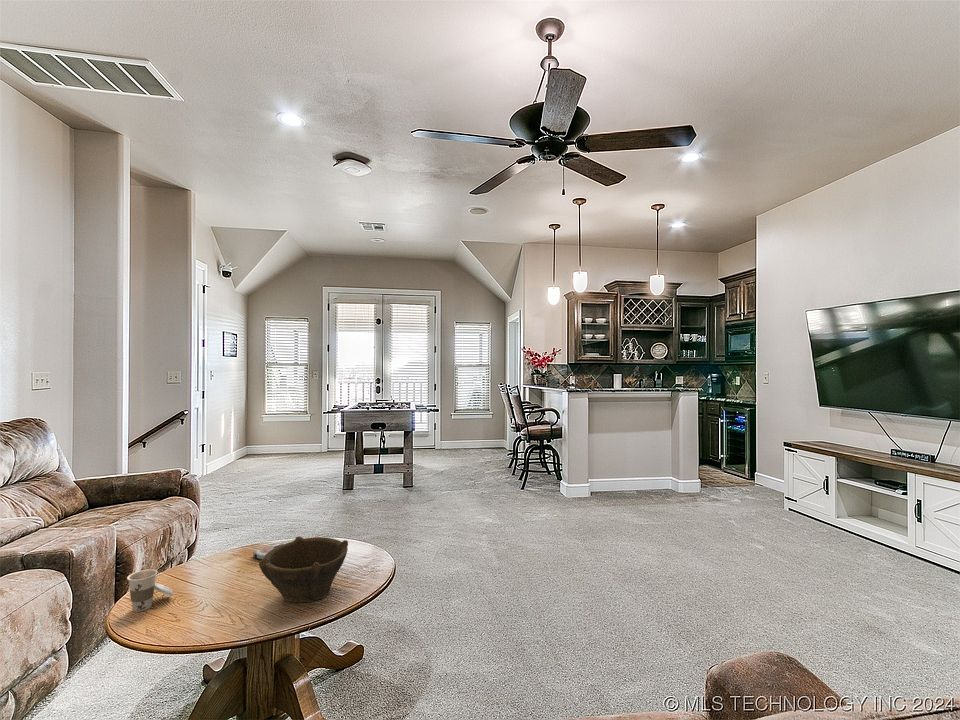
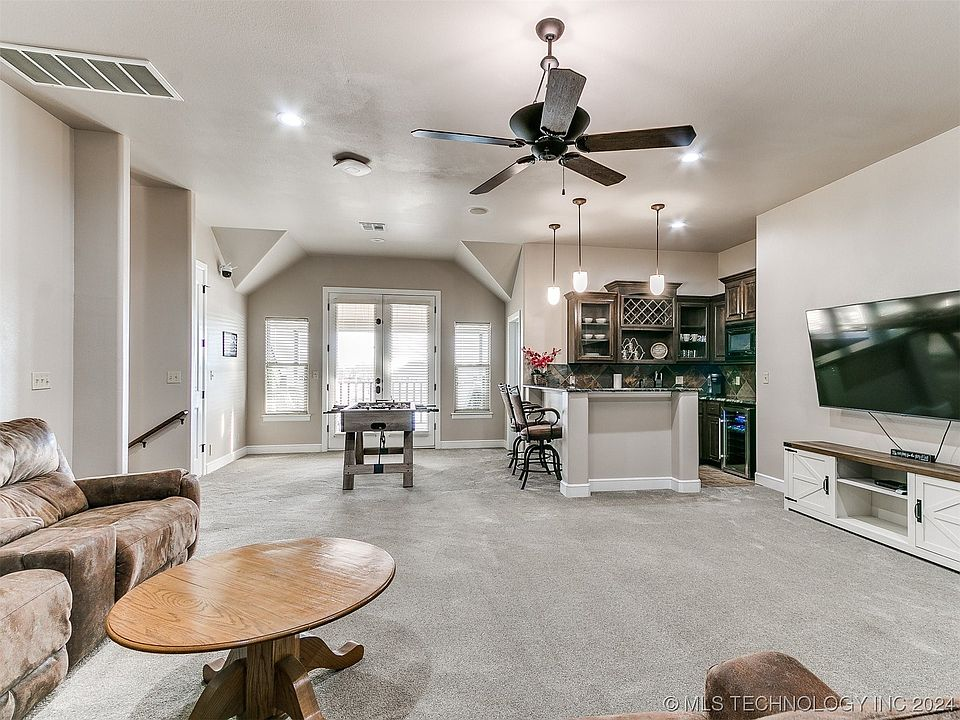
- bowl (305, 570)
- remote control (277, 546)
- cup (150, 587)
